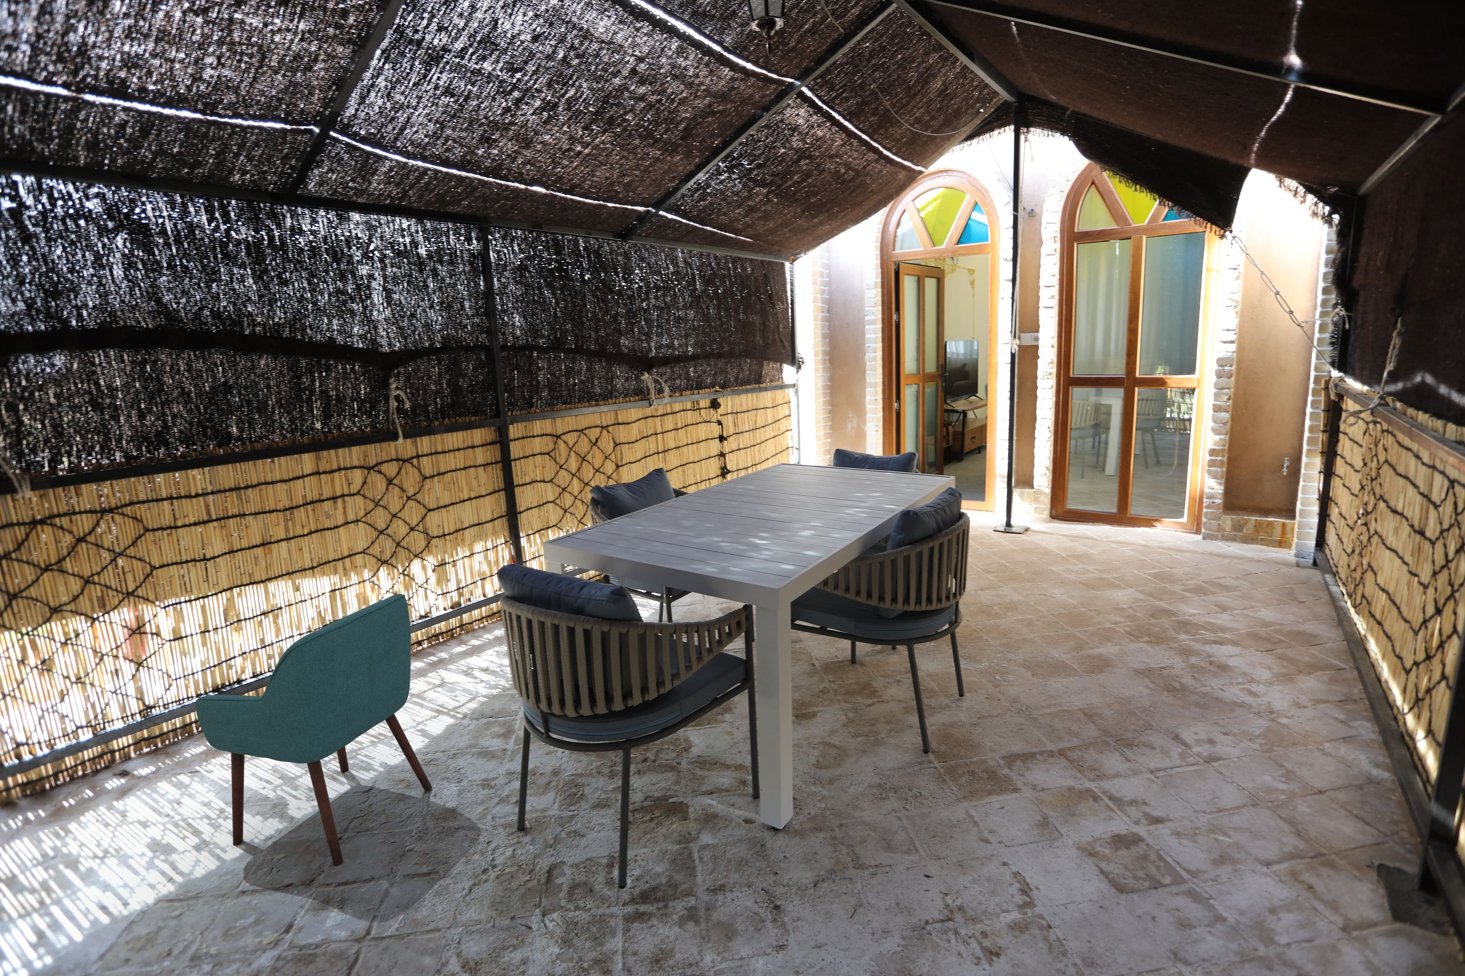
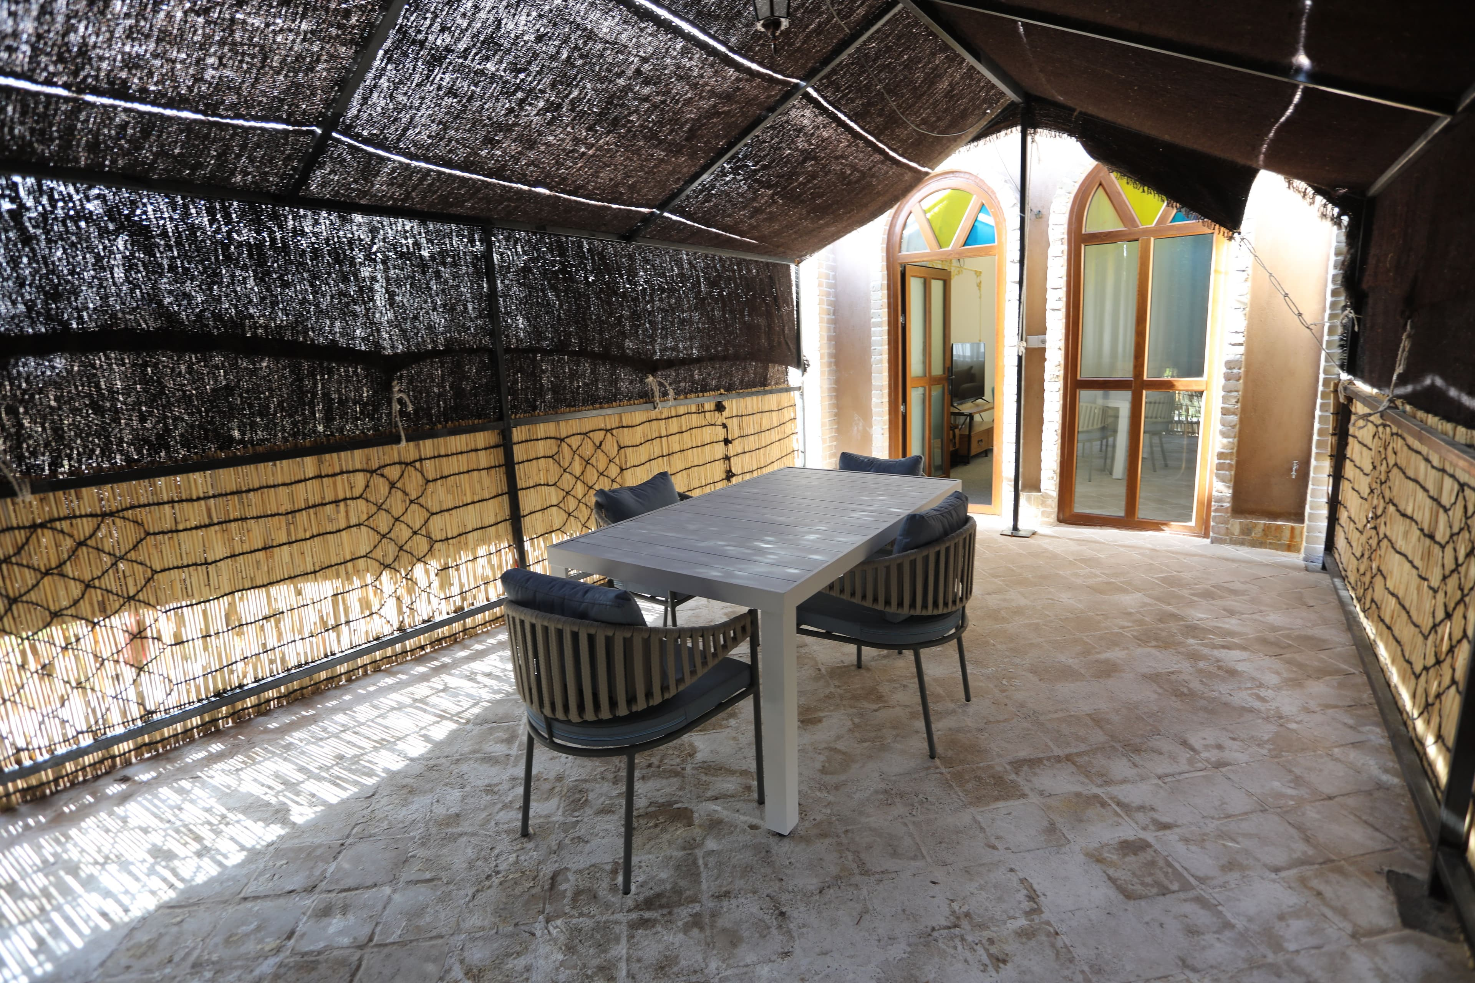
- chair (325, 713)
